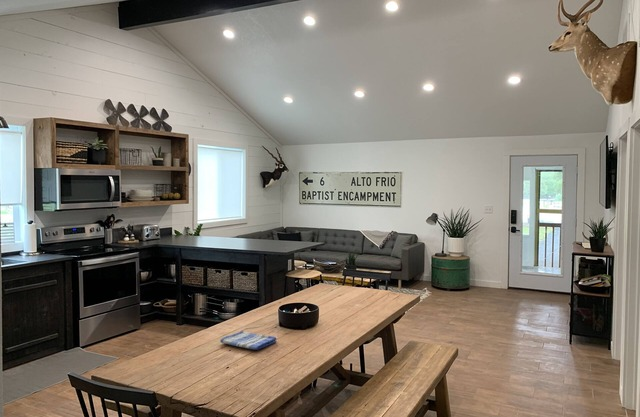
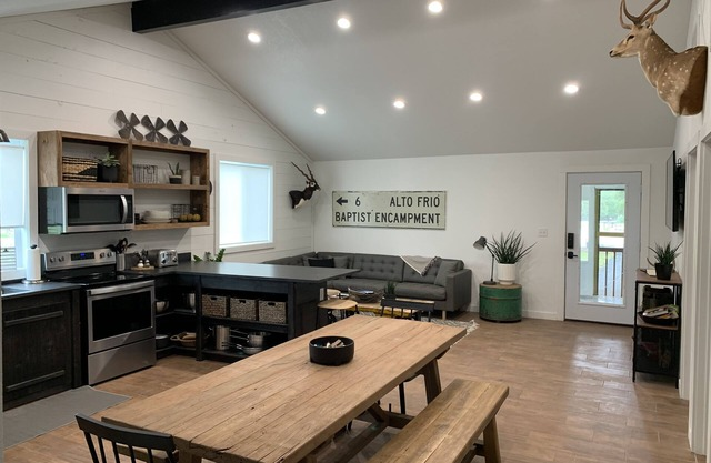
- dish towel (248, 339)
